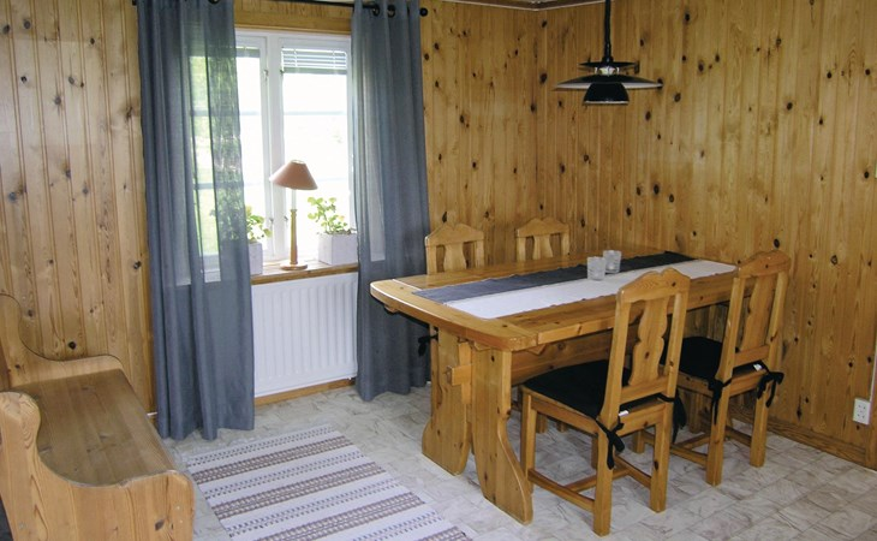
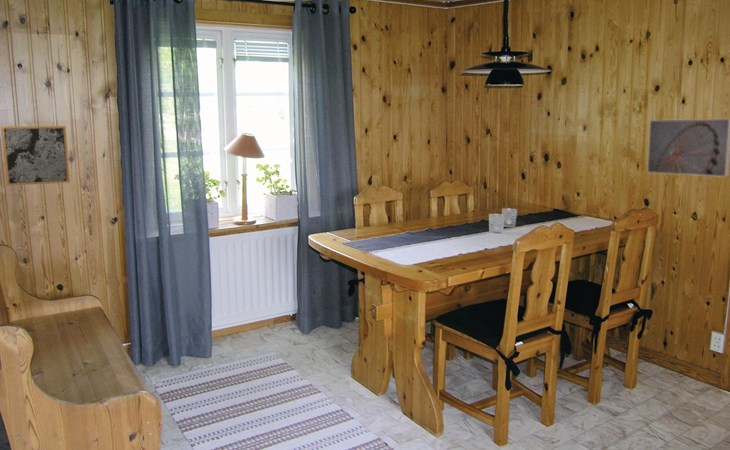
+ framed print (687, 147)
+ wall art (36, 155)
